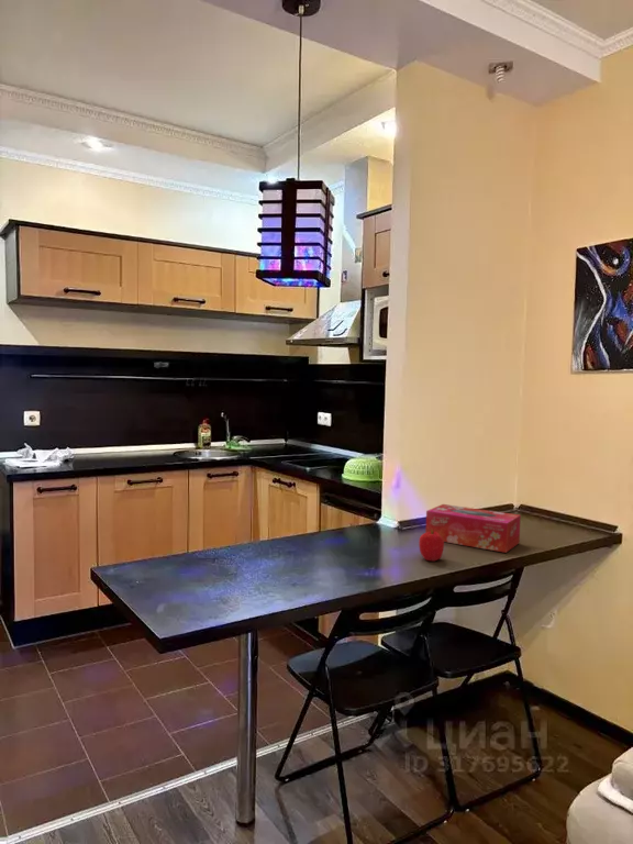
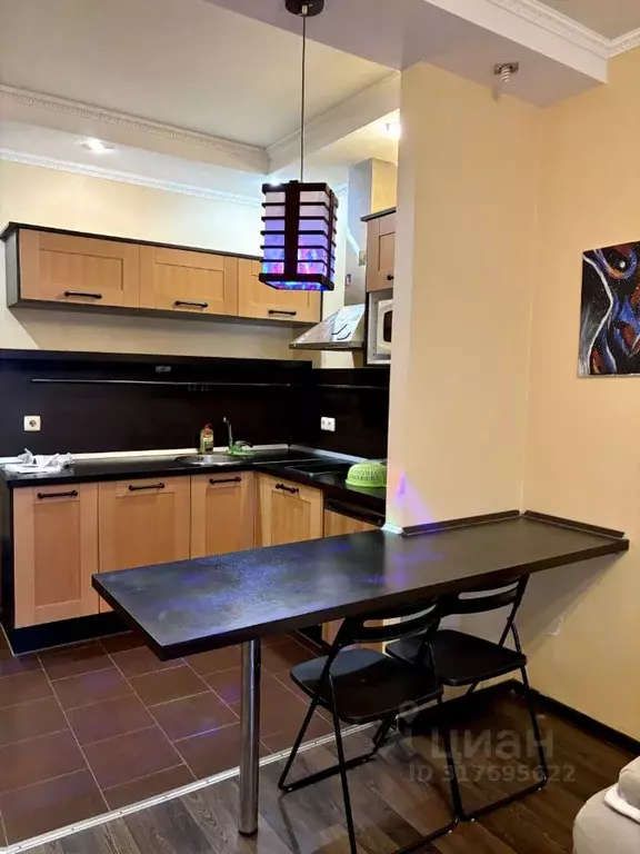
- tissue box (473, 526)
- fruit (432, 544)
